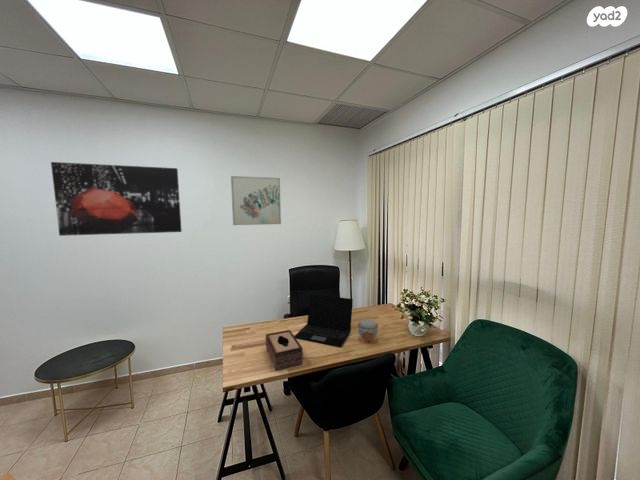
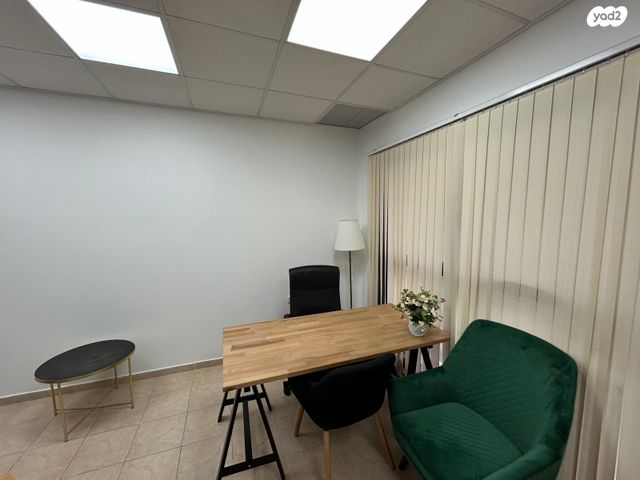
- laptop (324, 317)
- tissue box (283, 348)
- wall art (256, 201)
- jar (367, 330)
- wall art (122, 200)
